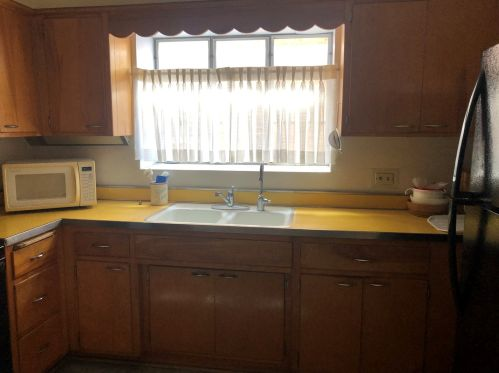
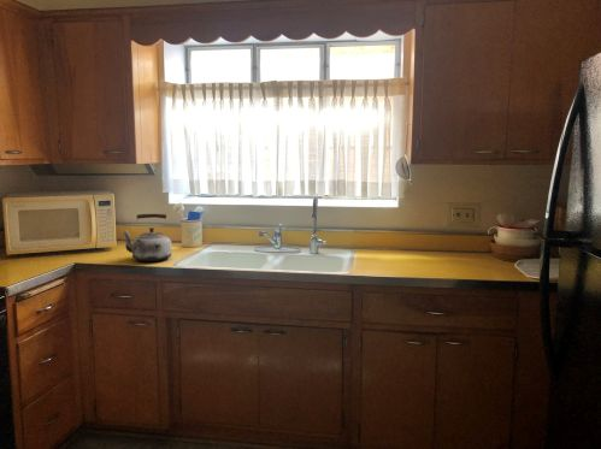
+ kettle (146, 236)
